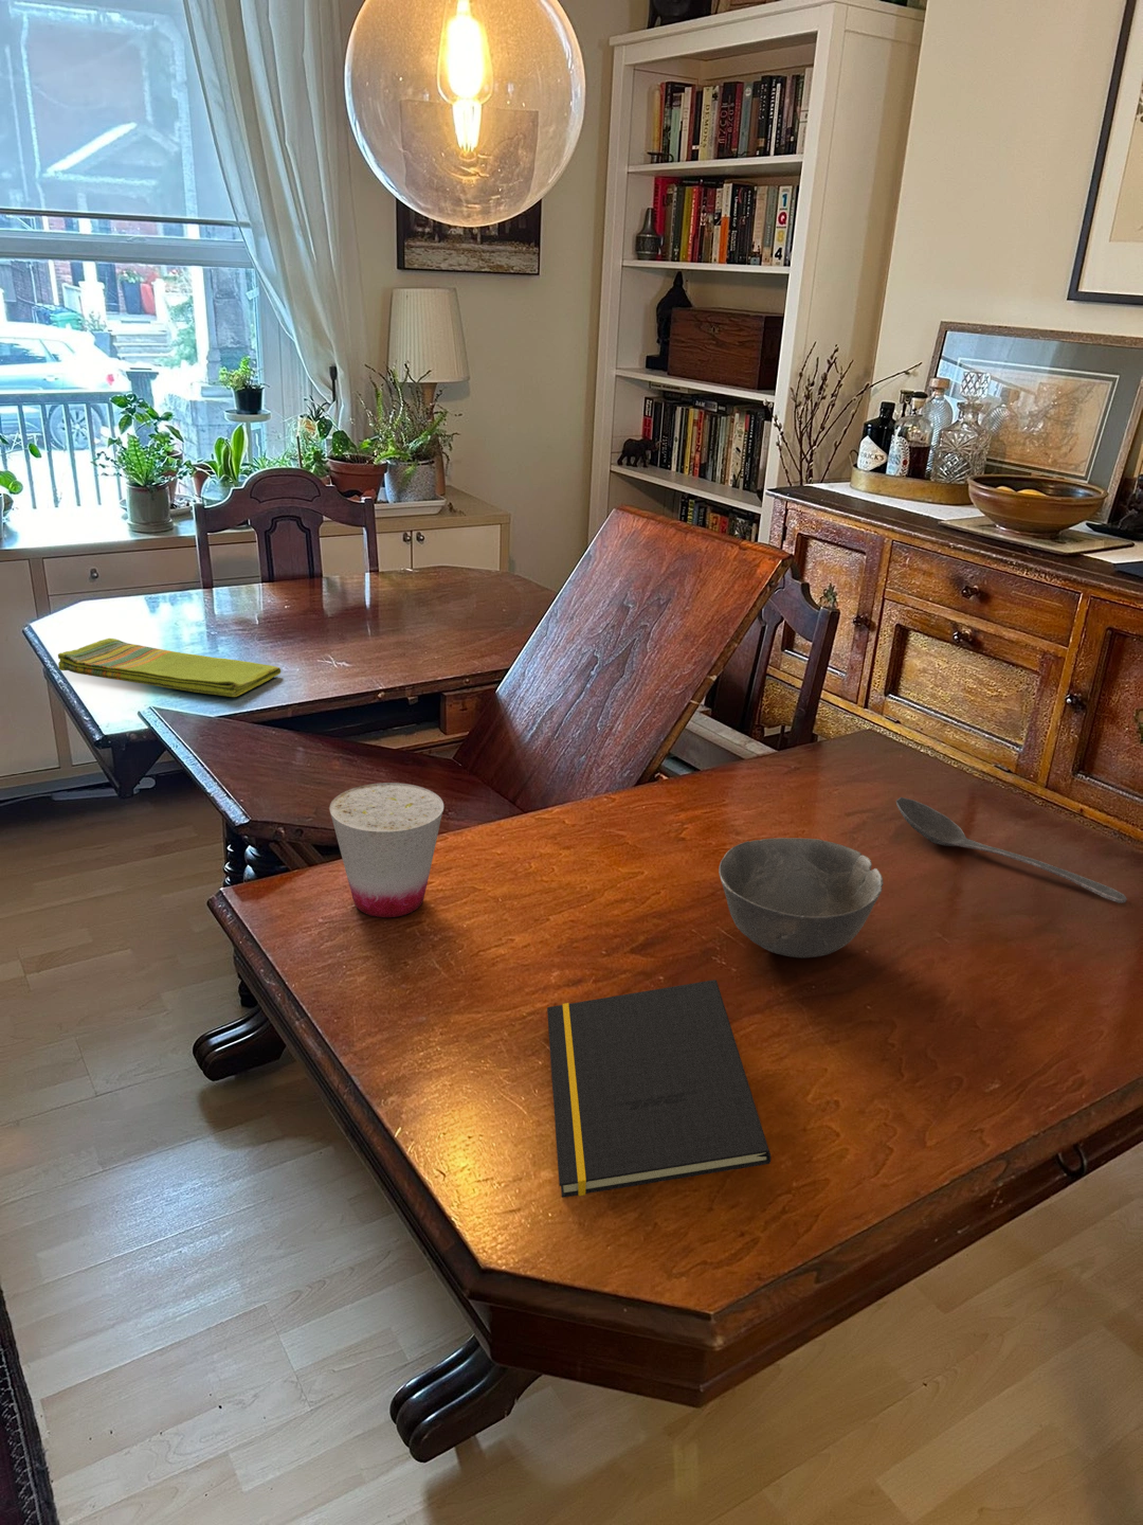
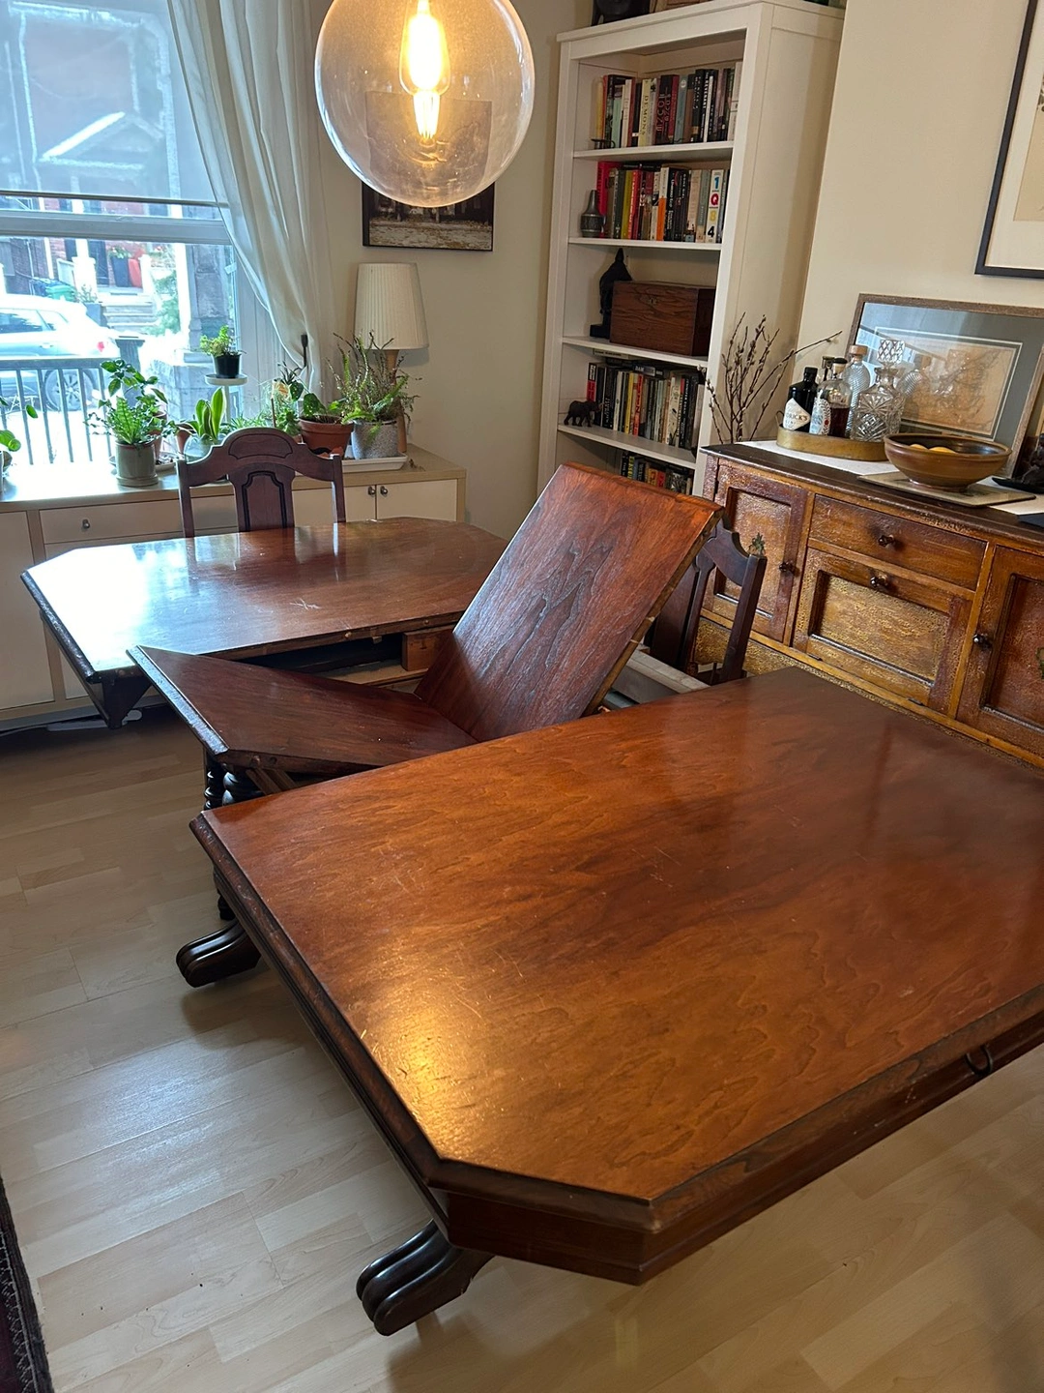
- stirrer (1005, 850)
- cup (388, 854)
- dish towel (169, 664)
- notepad (647, 1077)
- bowl (795, 905)
